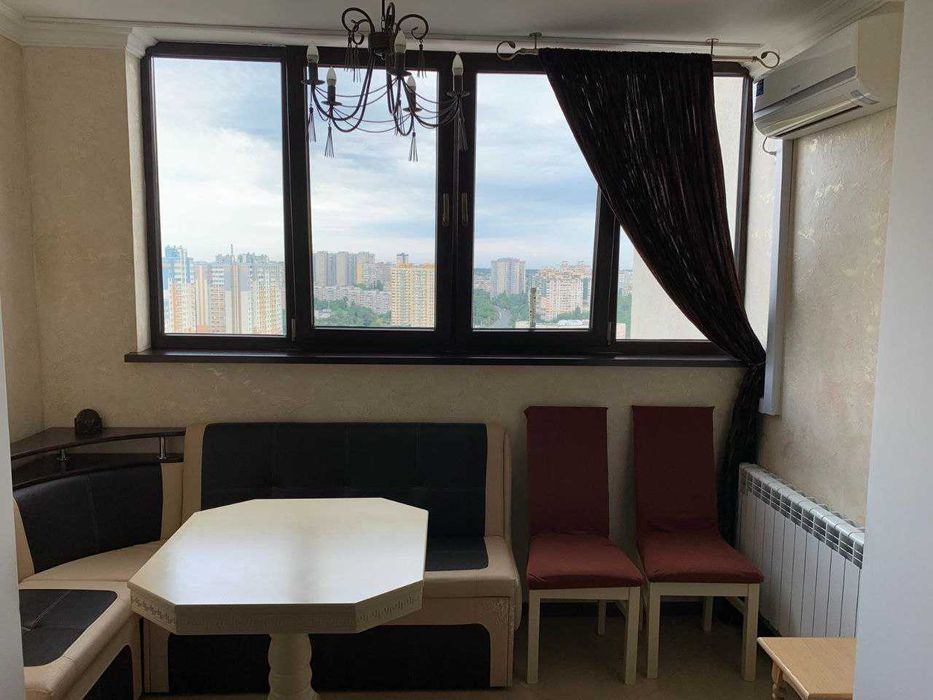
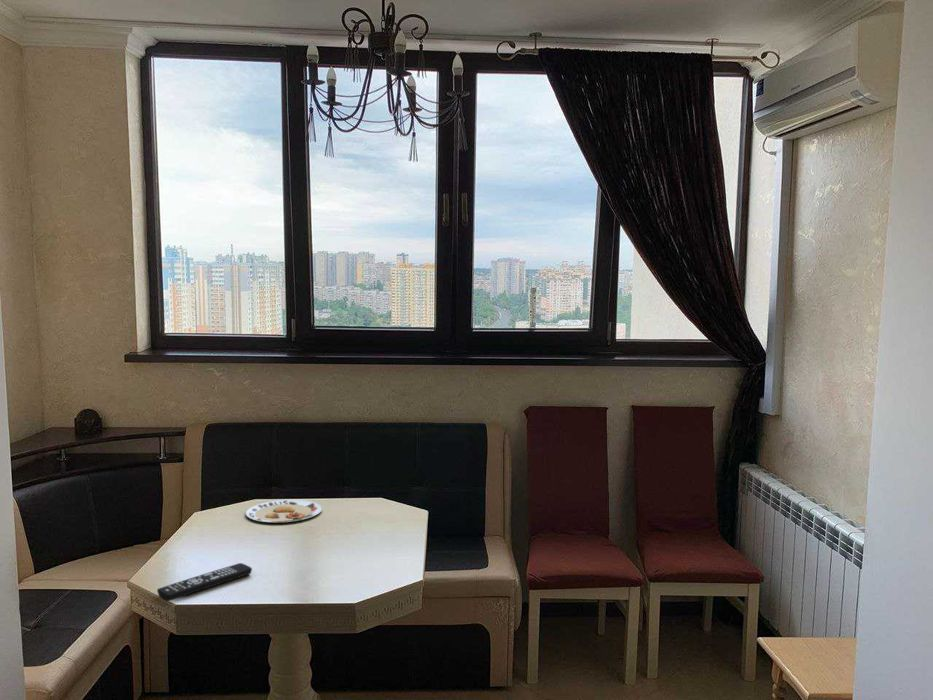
+ plate (284, 511)
+ remote control (206, 581)
